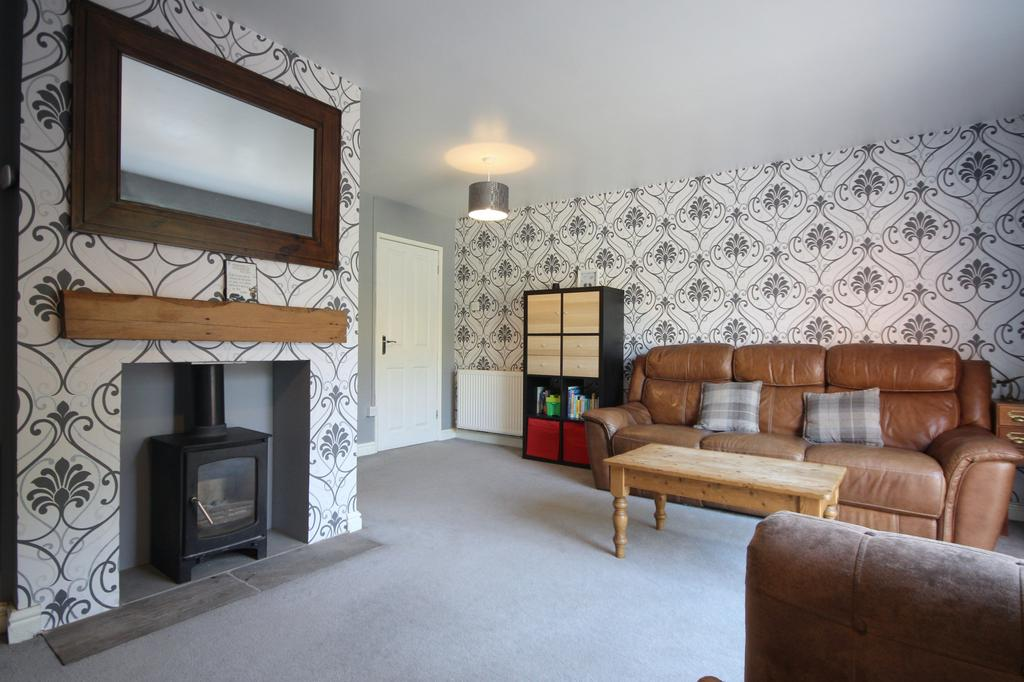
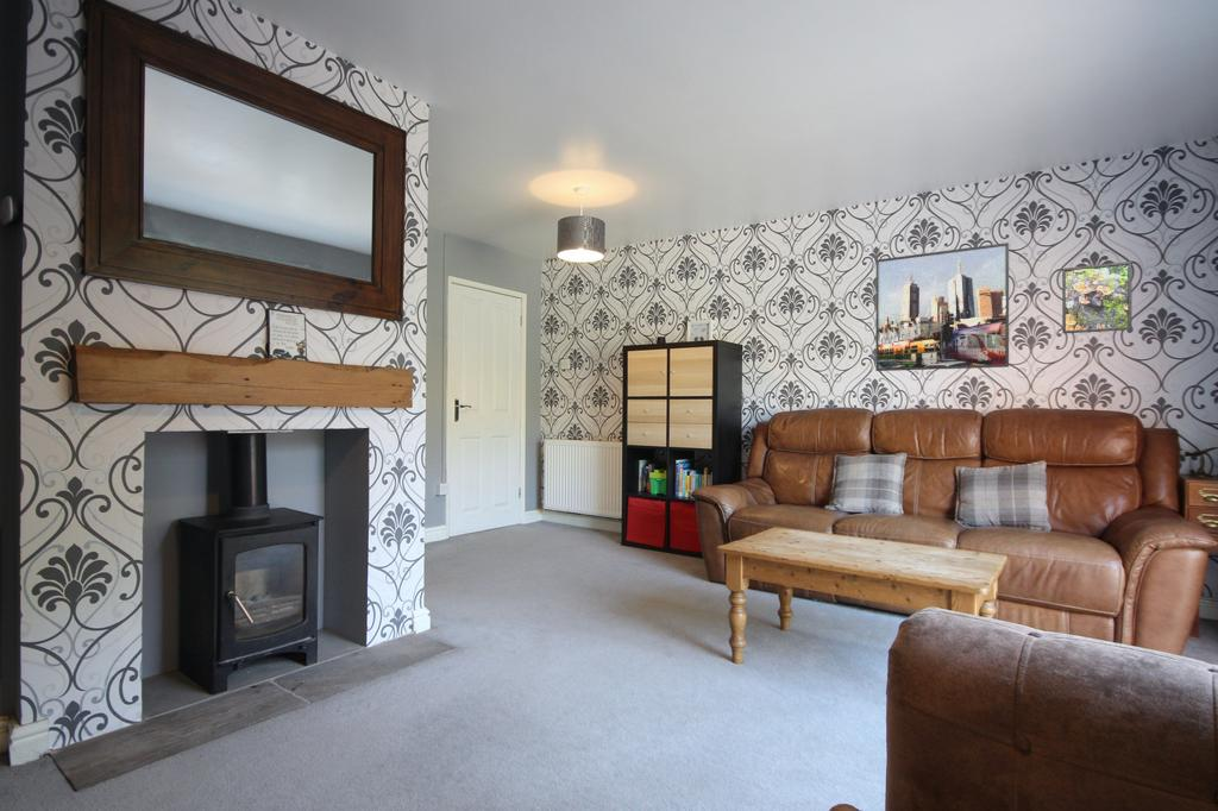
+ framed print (1095, 297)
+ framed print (938, 310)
